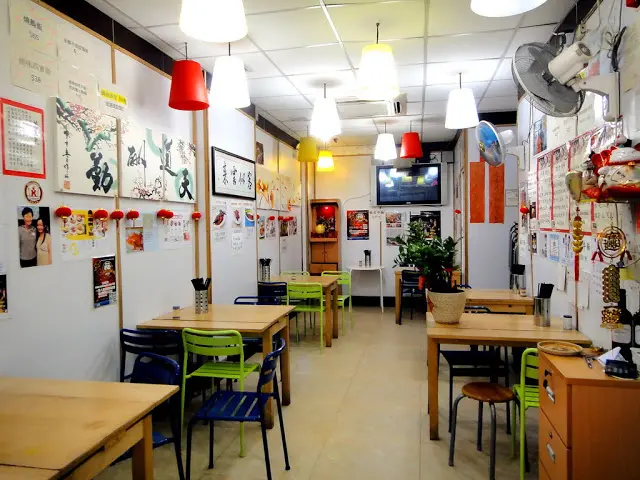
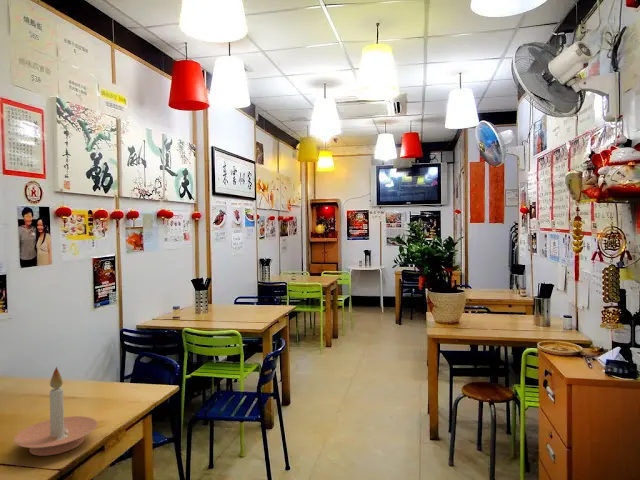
+ candle holder (56, 405)
